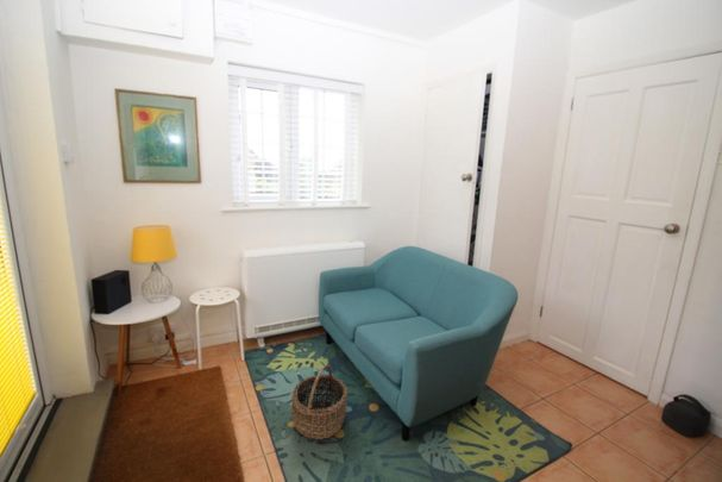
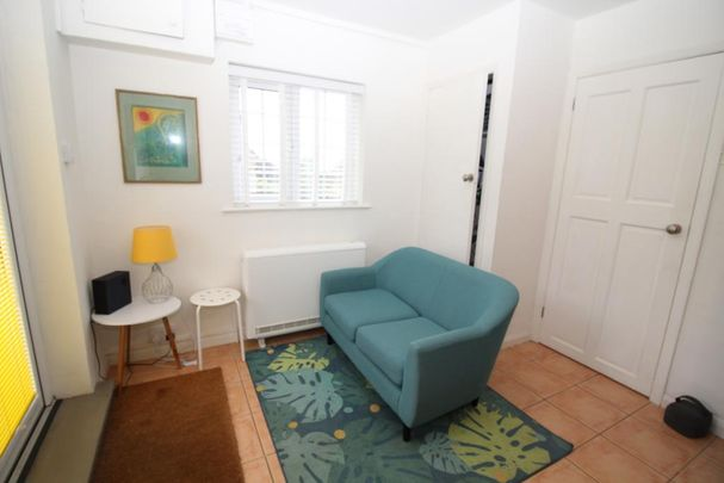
- wicker basket (319, 395)
